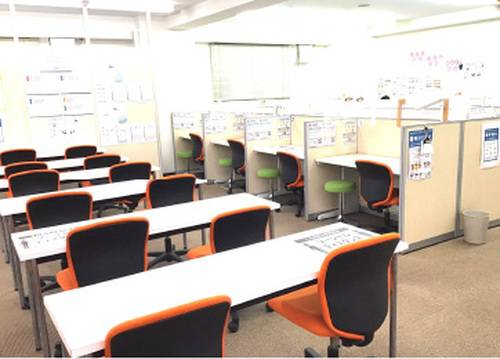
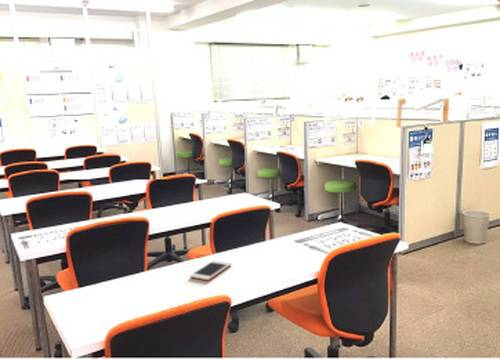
+ cell phone (211, 269)
